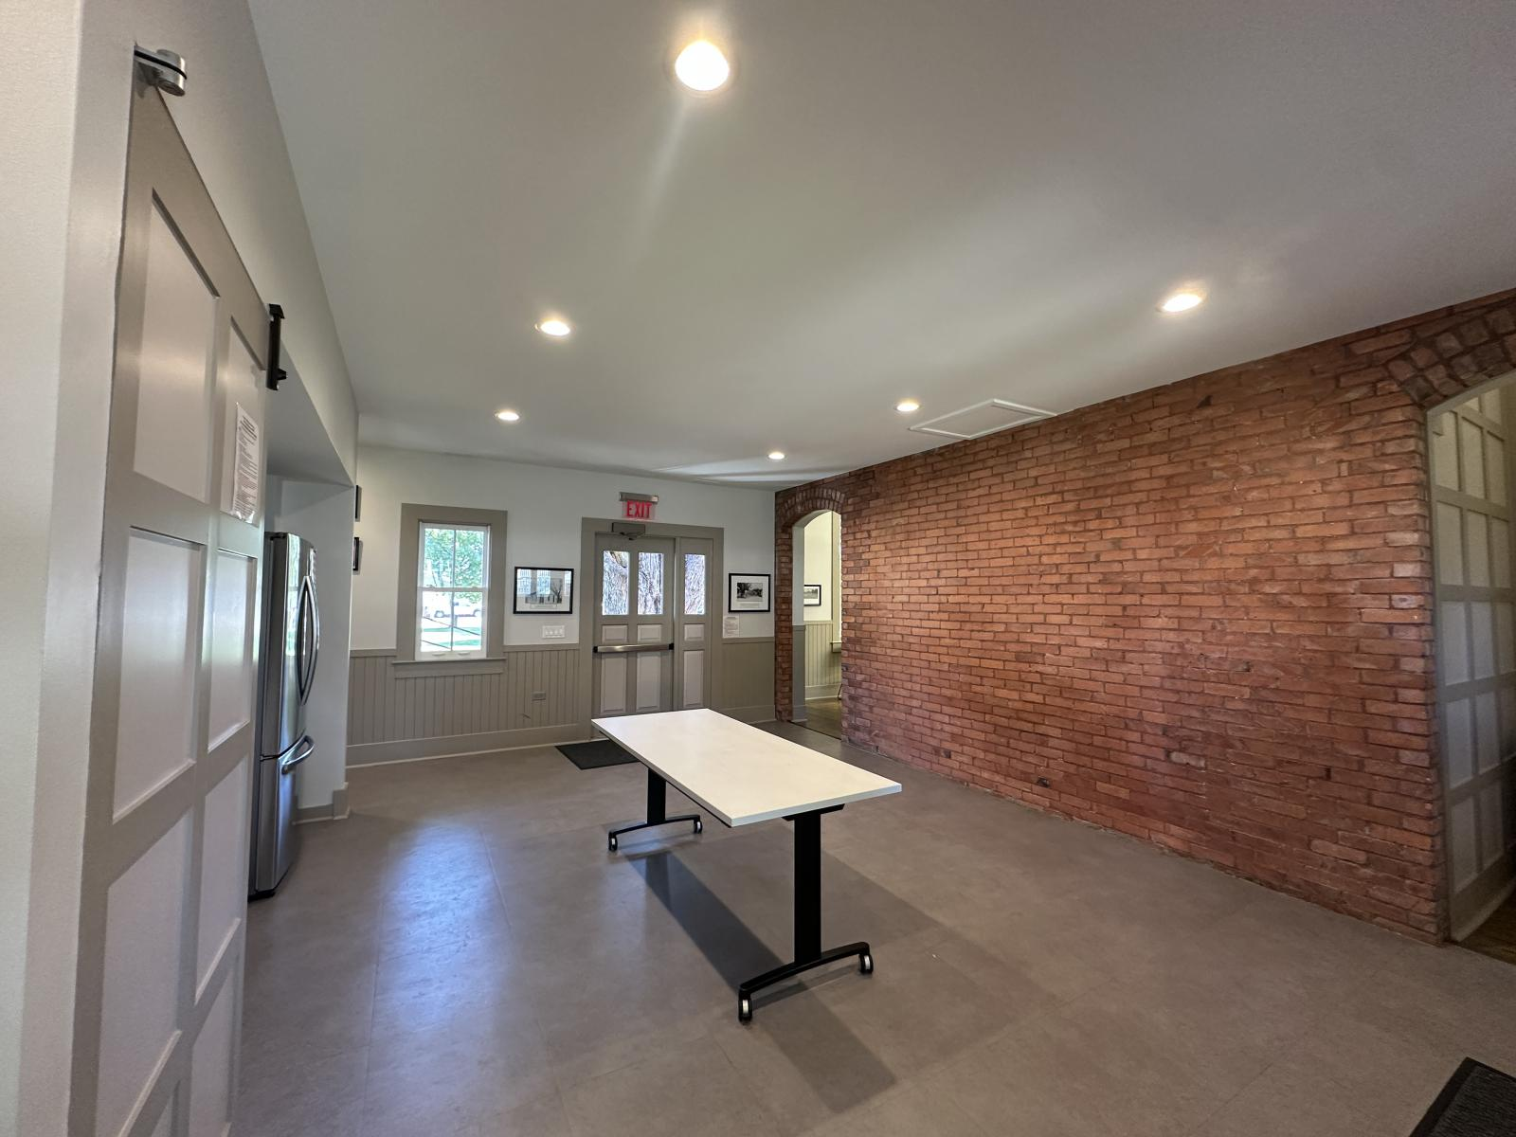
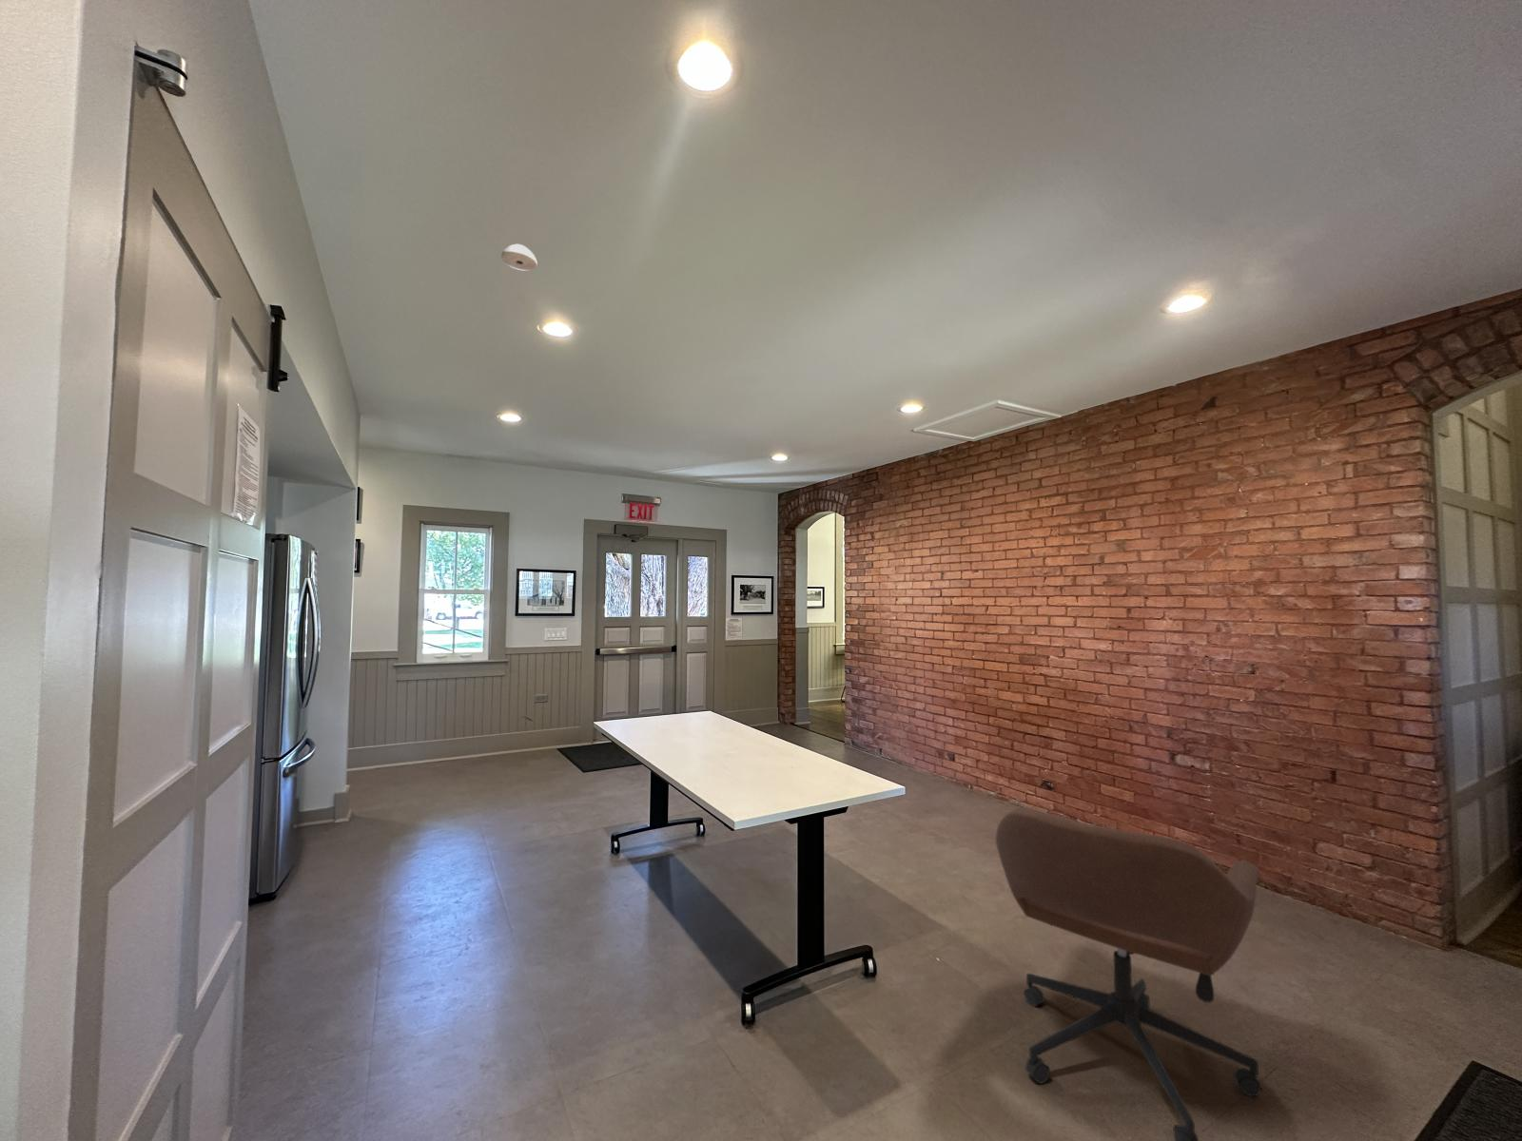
+ office chair (1121, 925)
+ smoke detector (519, 255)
